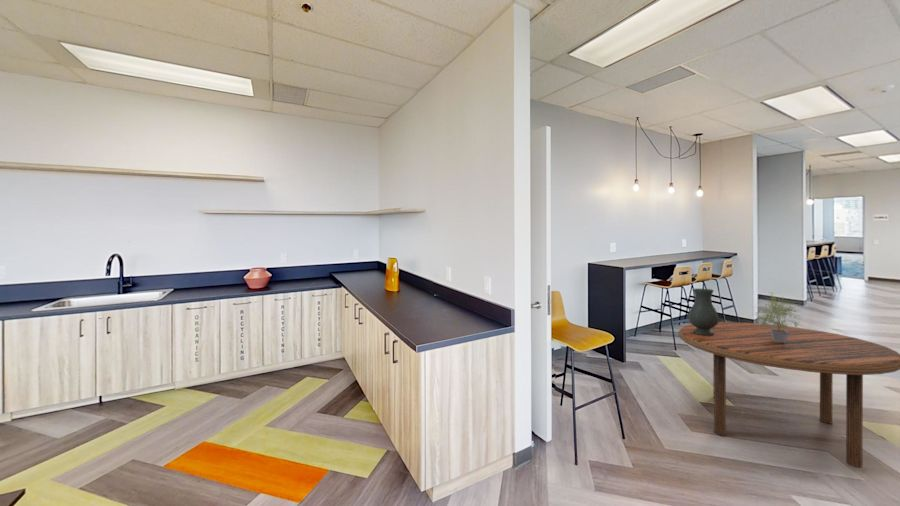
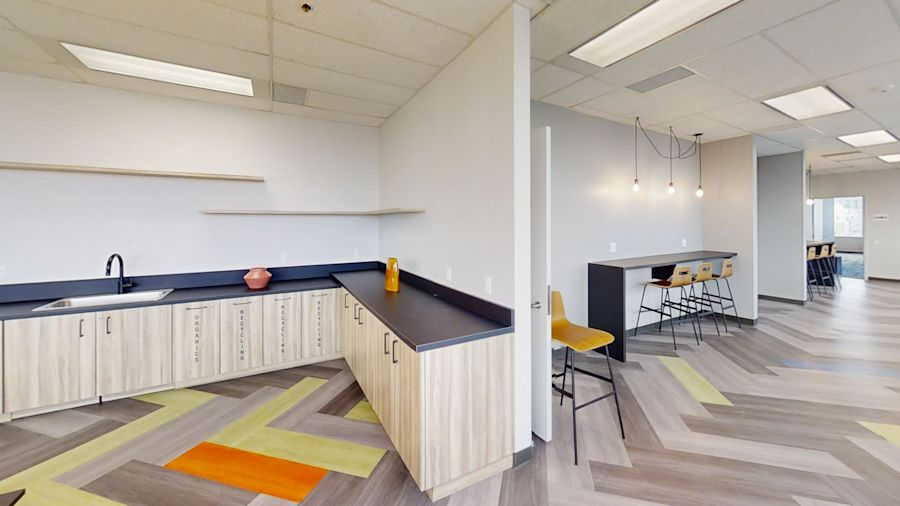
- dining table (777, 367)
- vase (703, 311)
- potted plant (776, 316)
